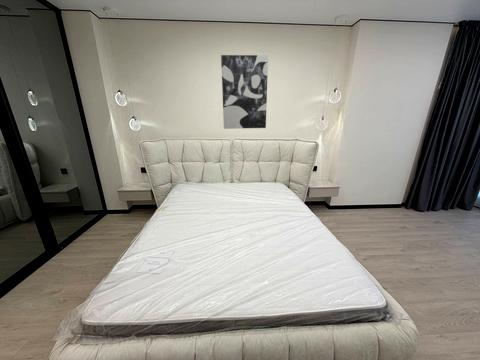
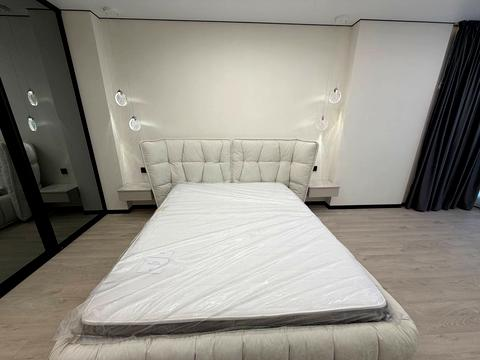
- wall art (244, 94)
